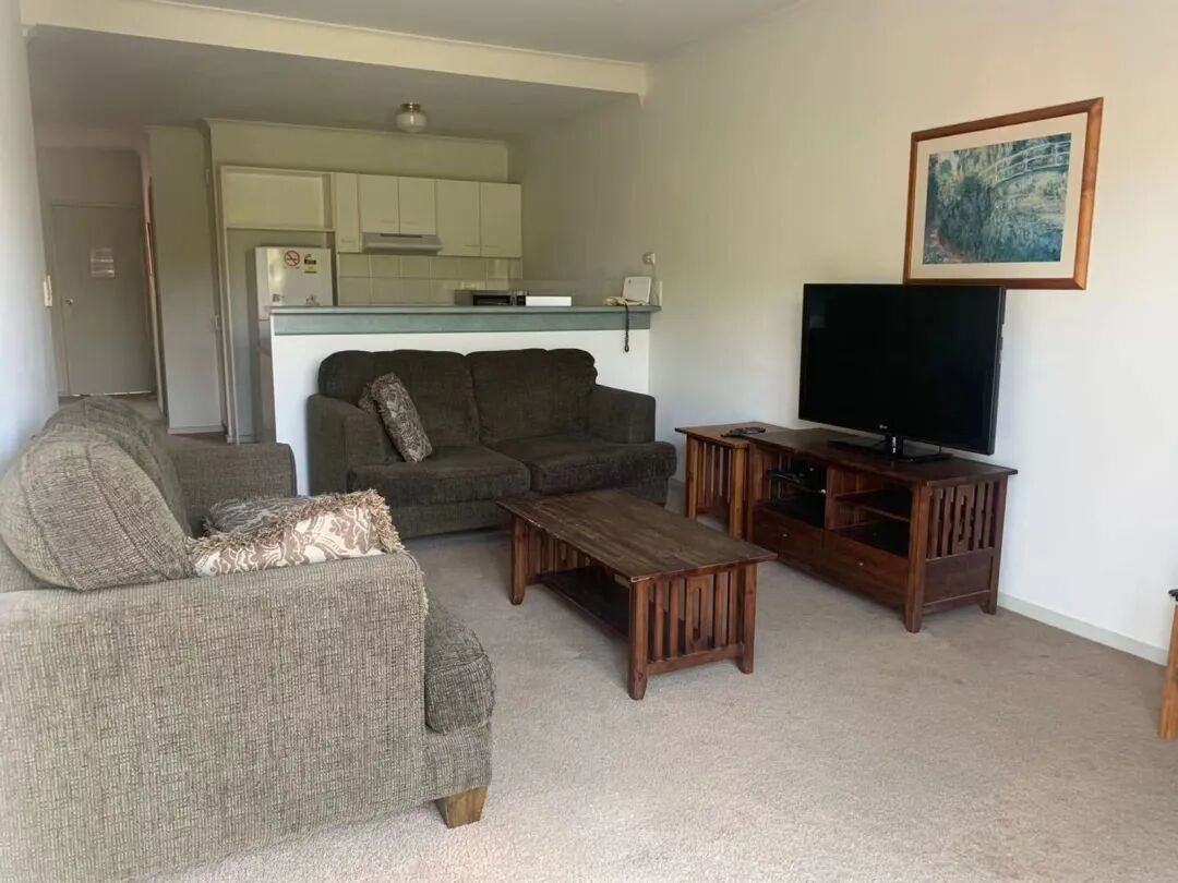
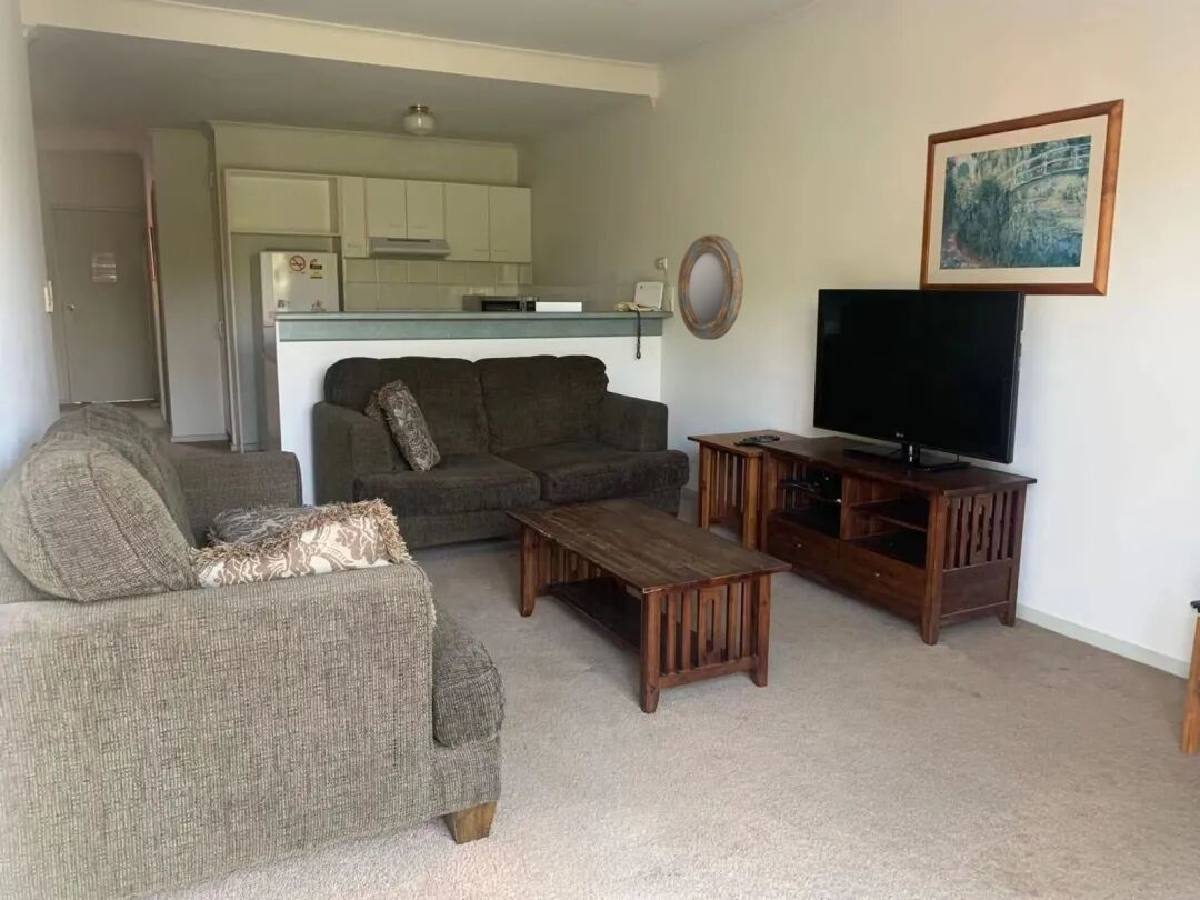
+ home mirror (708, 288)
